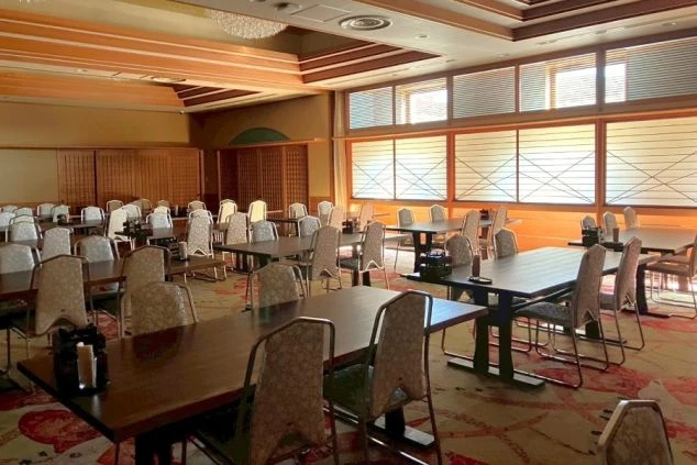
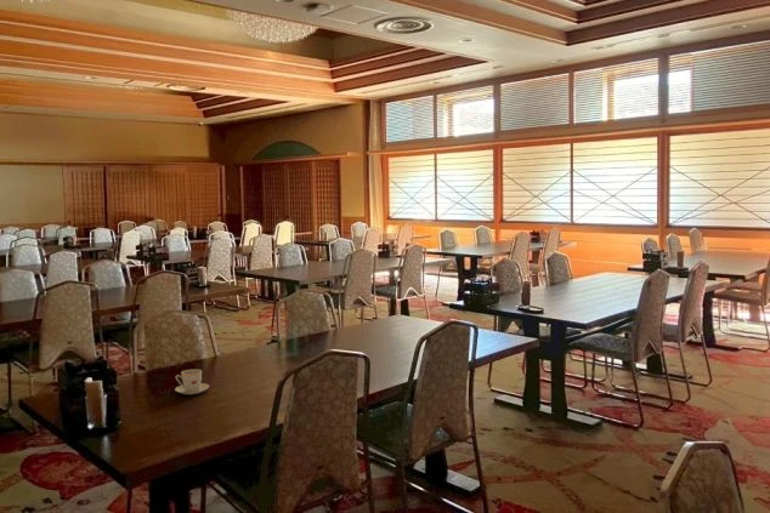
+ teacup (192, 381)
